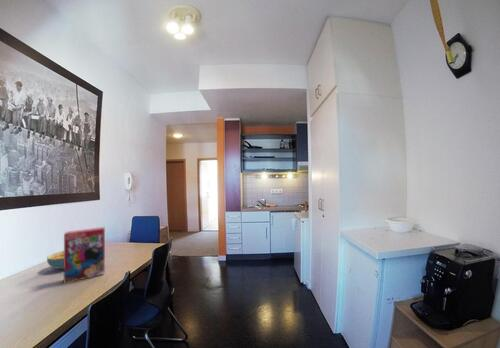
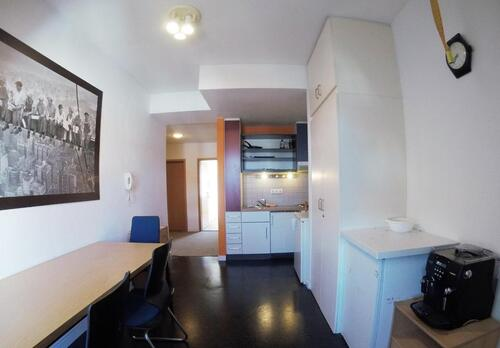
- cereal bowl (63, 260)
- cereal box (85, 253)
